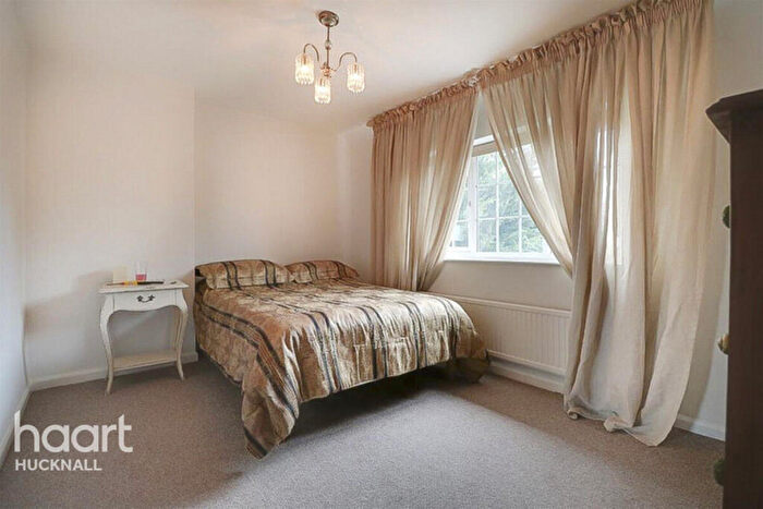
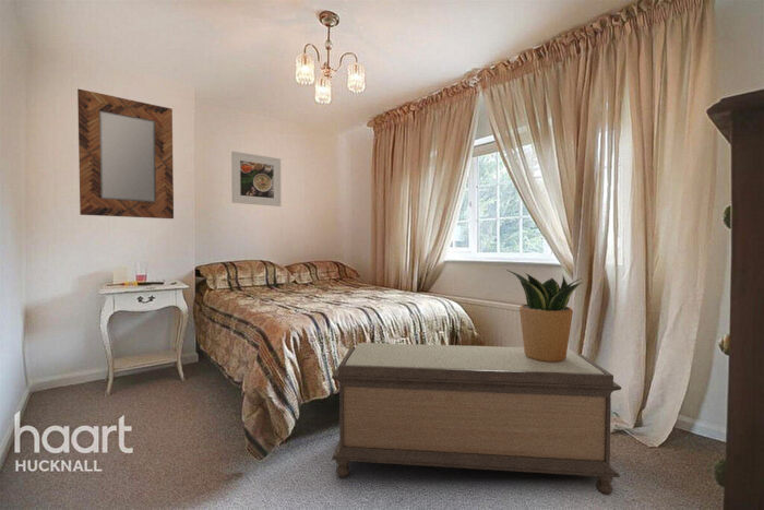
+ home mirror (129, 158)
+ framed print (256, 179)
+ bench (464, 408)
+ potted plant (544, 313)
